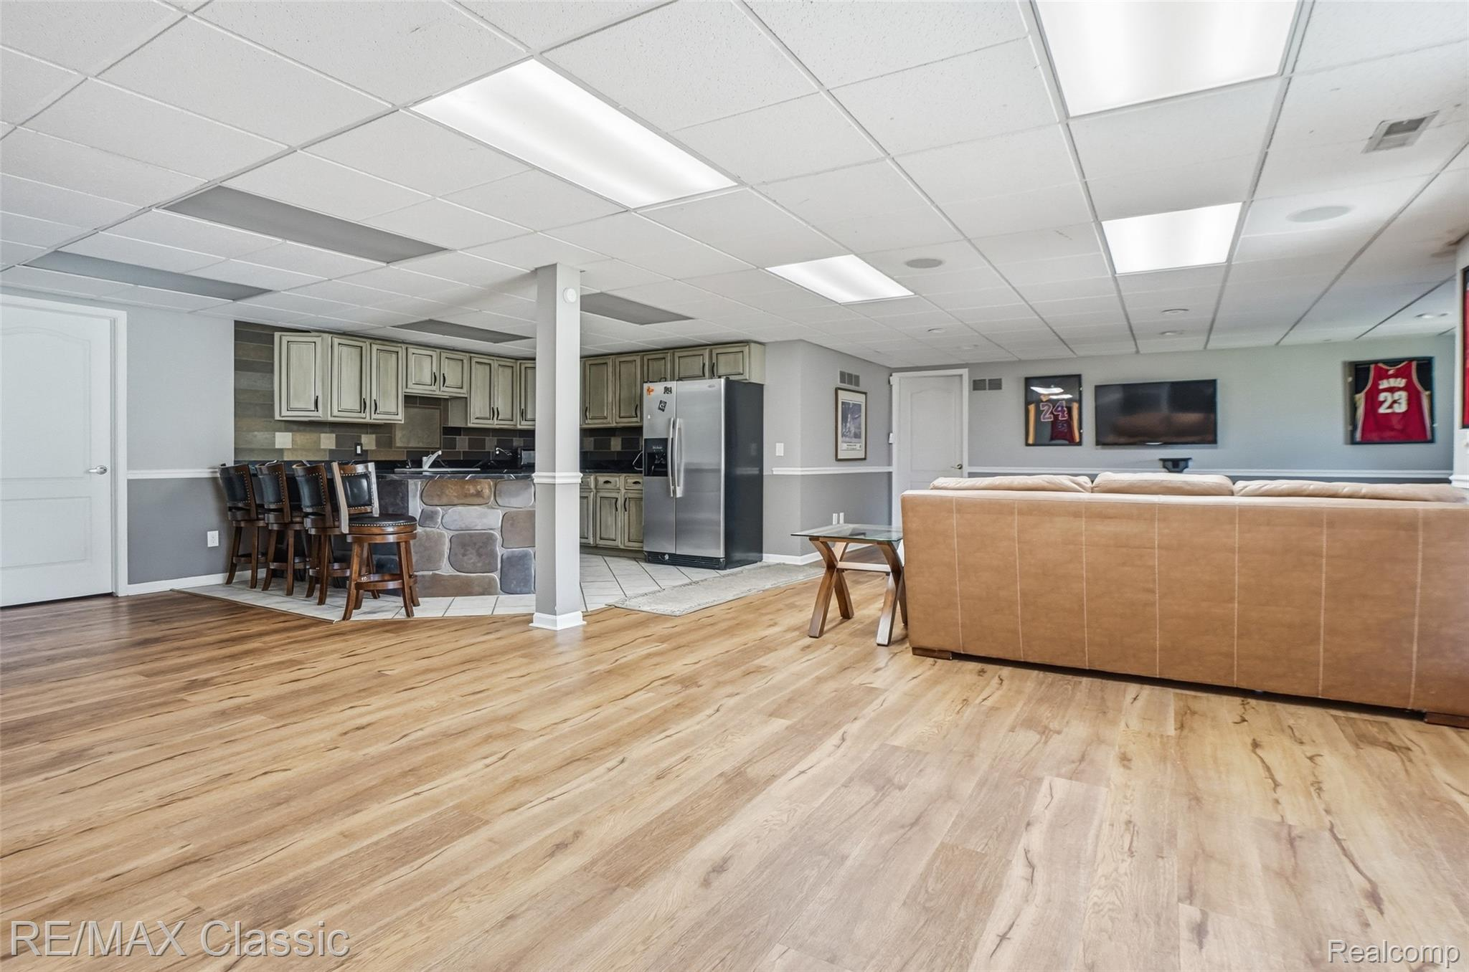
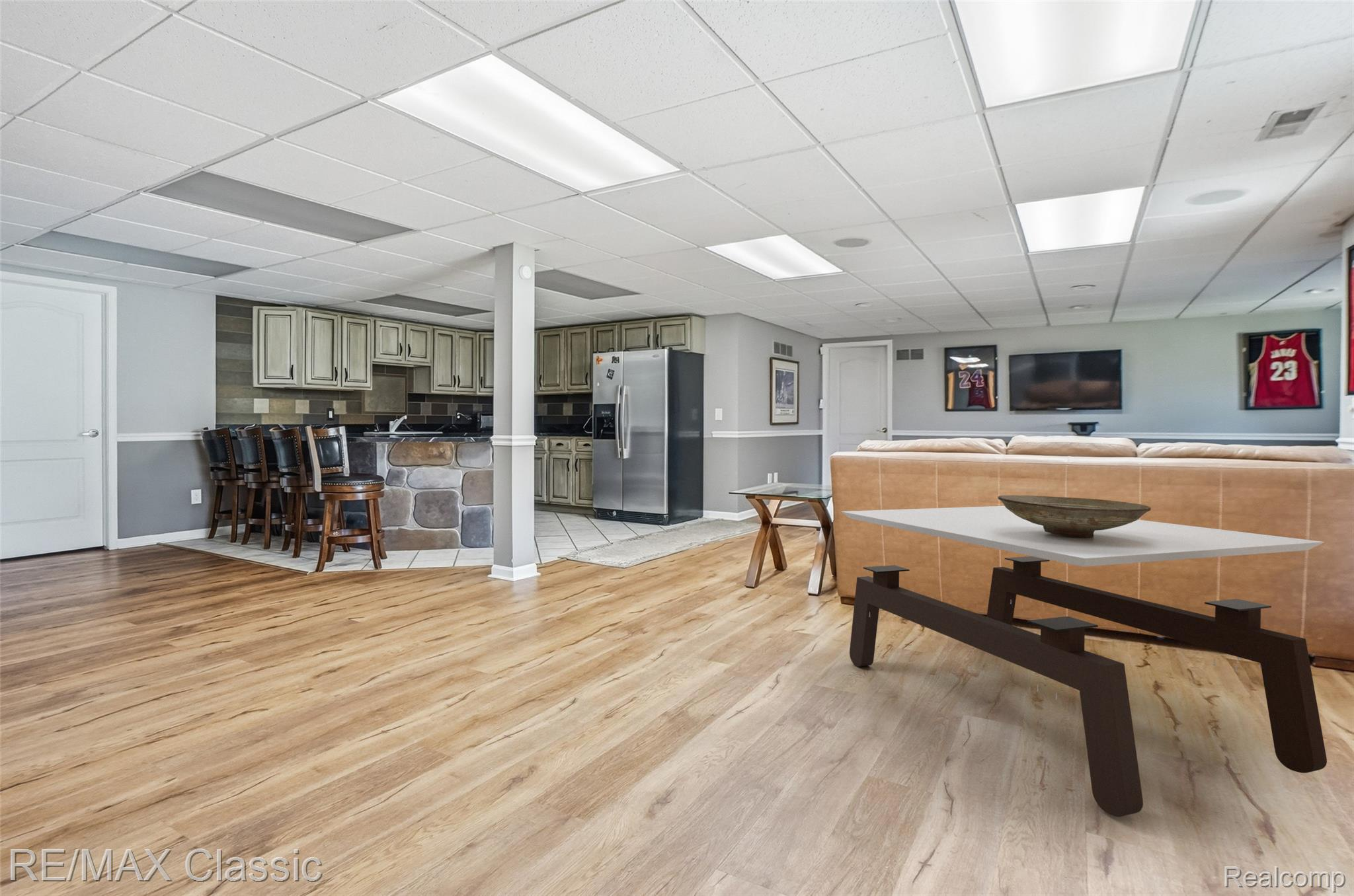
+ decorative bowl (1070, 516)
+ coffee table (1040, 619)
